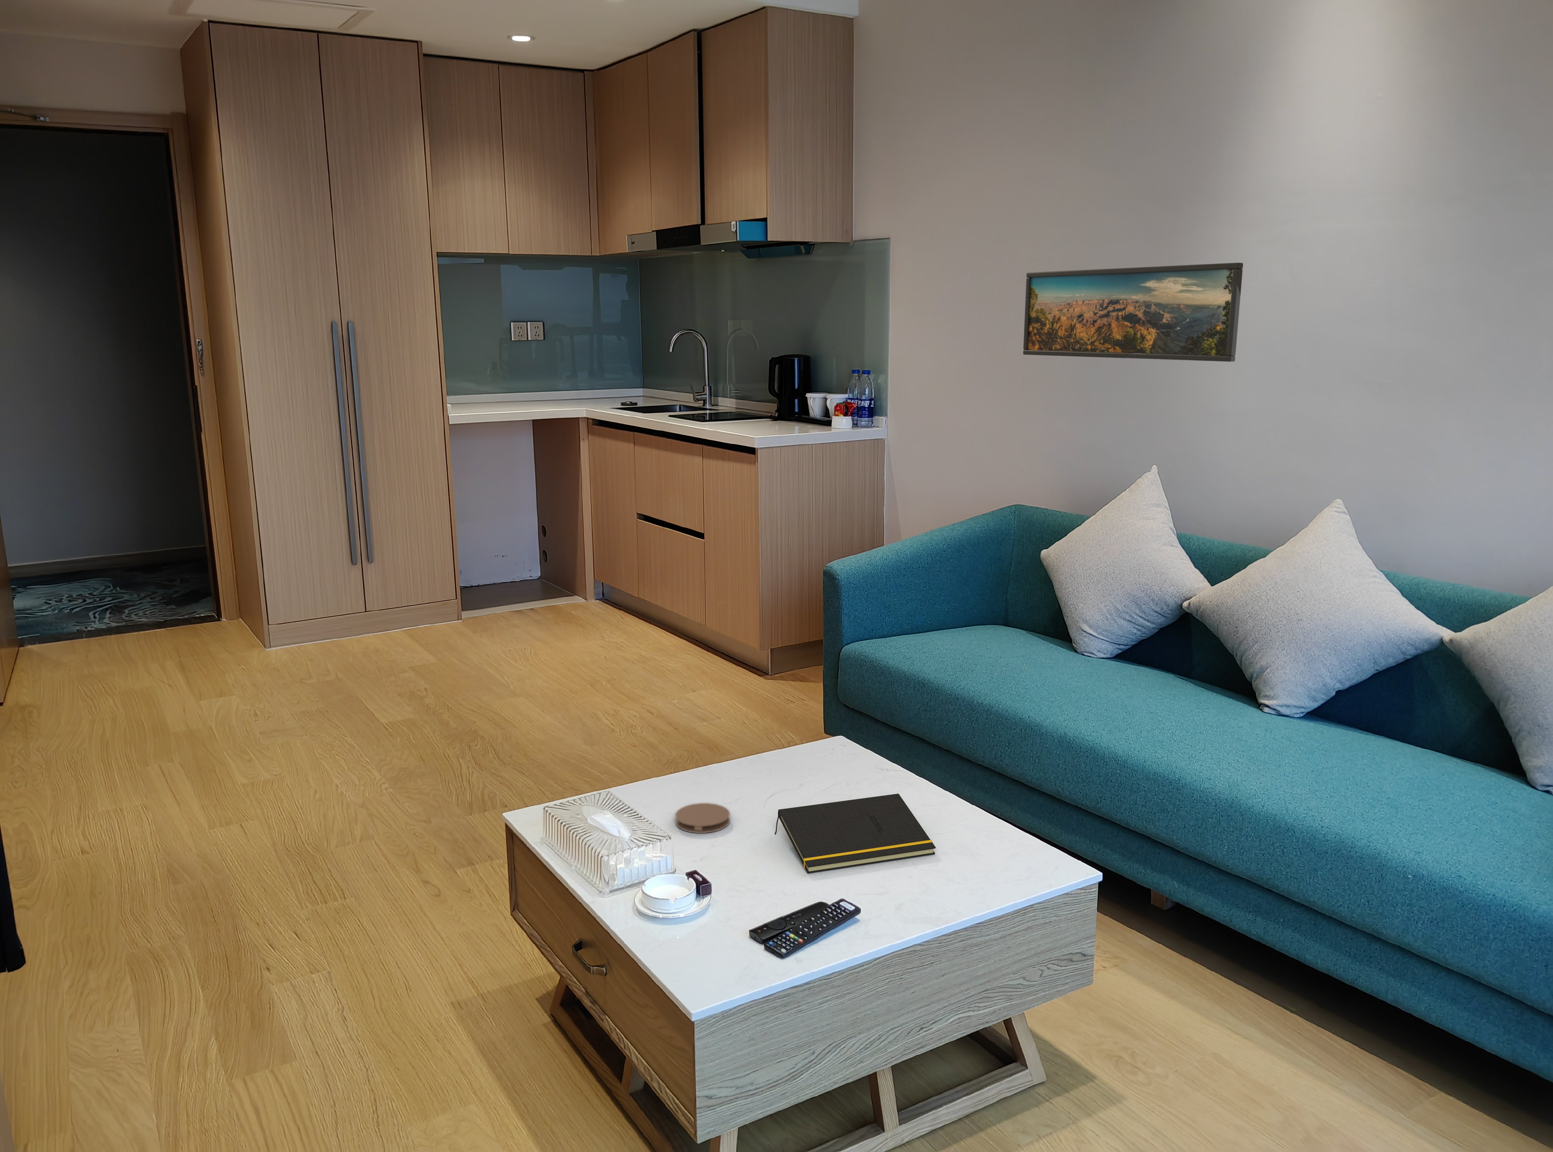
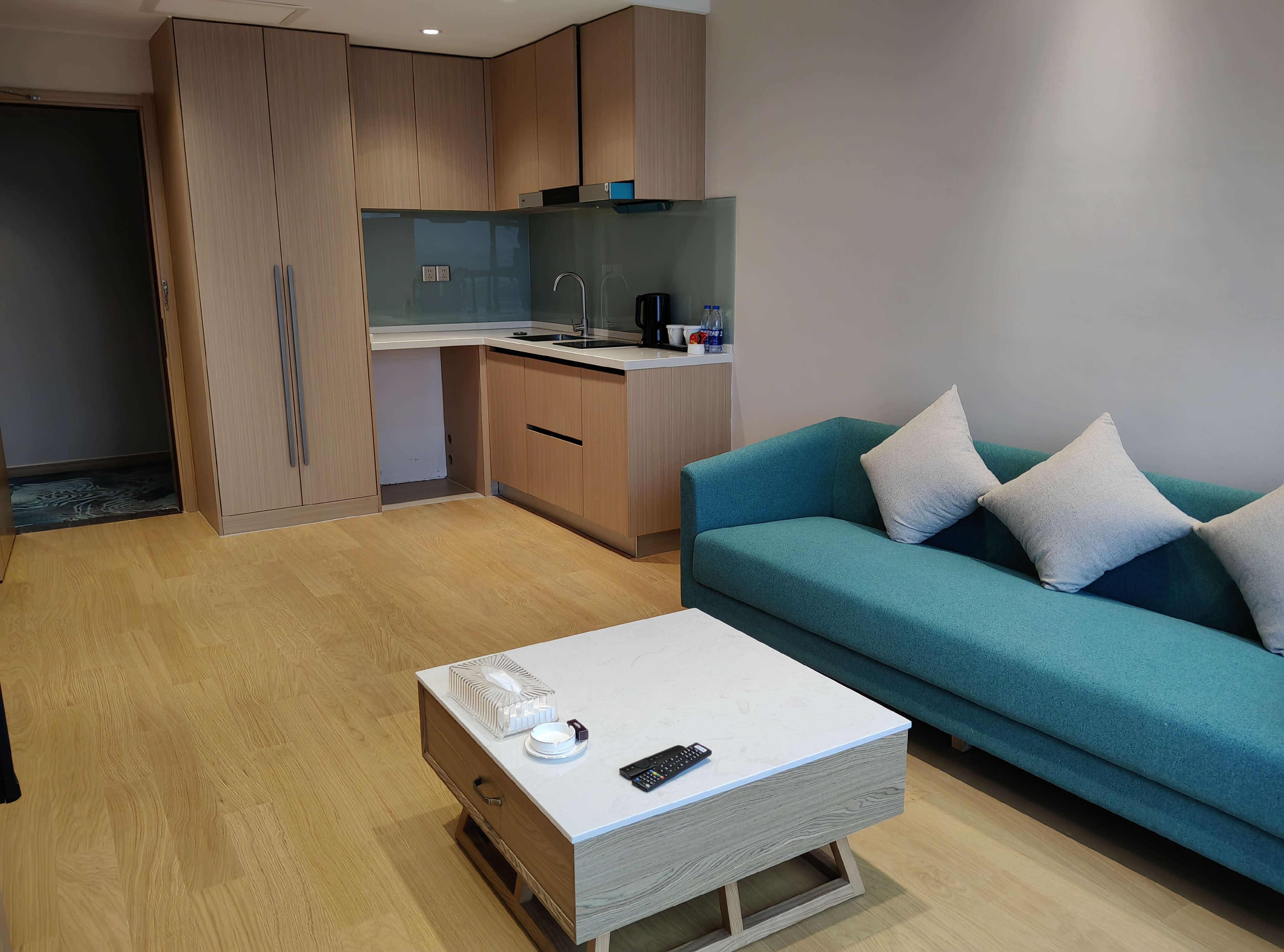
- notepad (855, 831)
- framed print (1122, 313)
- coaster (703, 818)
